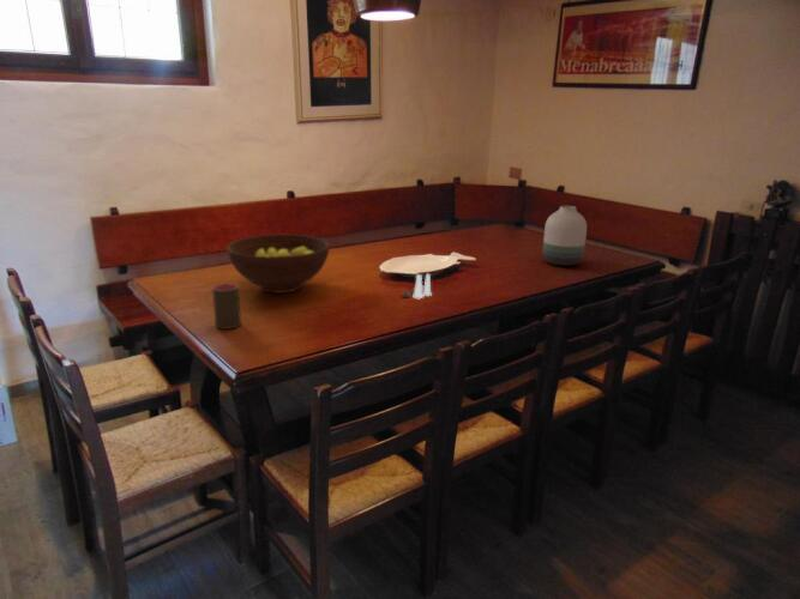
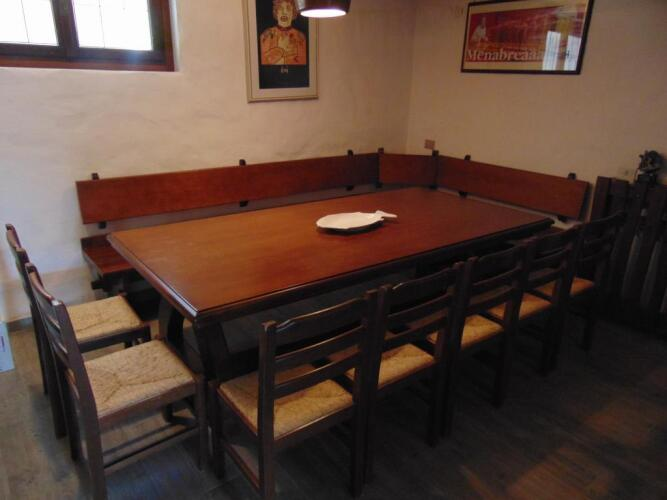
- salt and pepper shaker set (417, 284)
- cup (227, 305)
- fruit bowl (279, 266)
- vase (565, 235)
